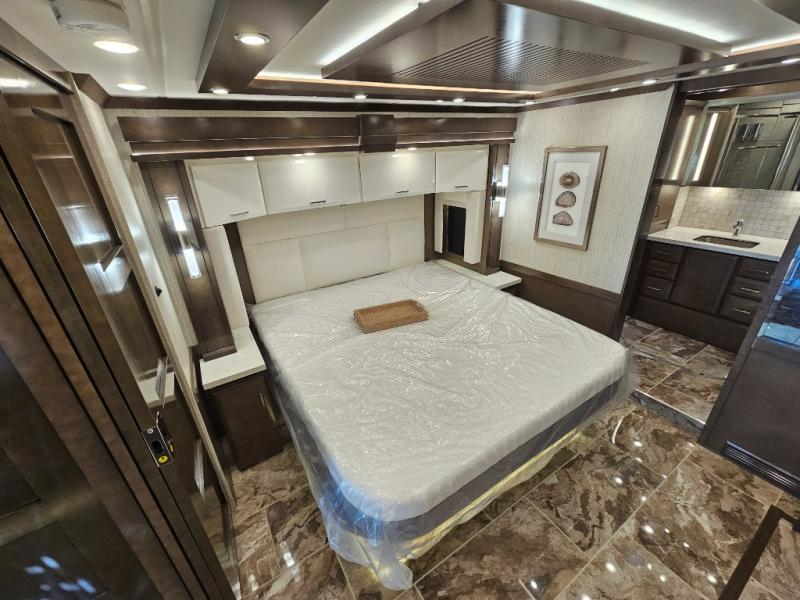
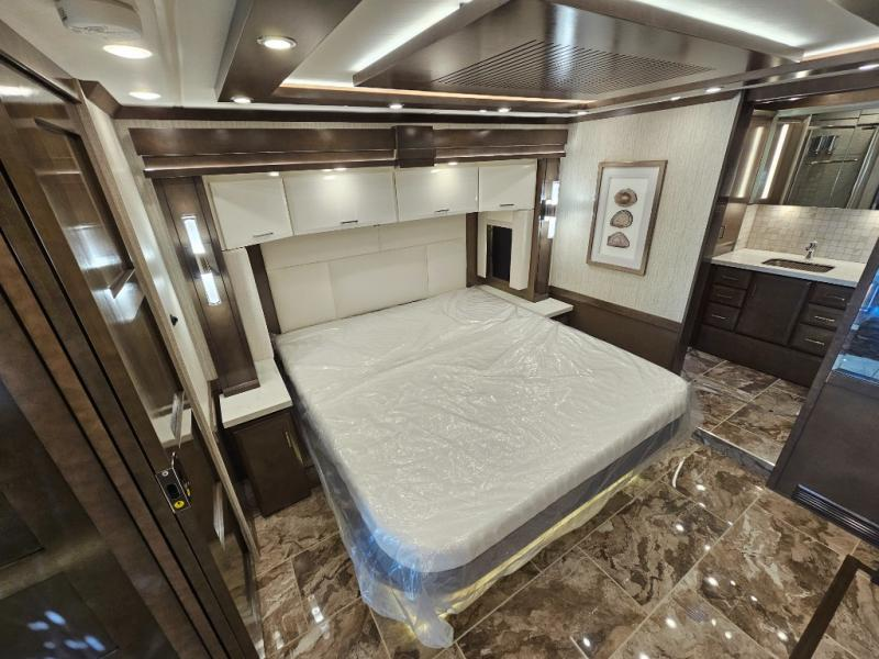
- serving tray (390, 313)
